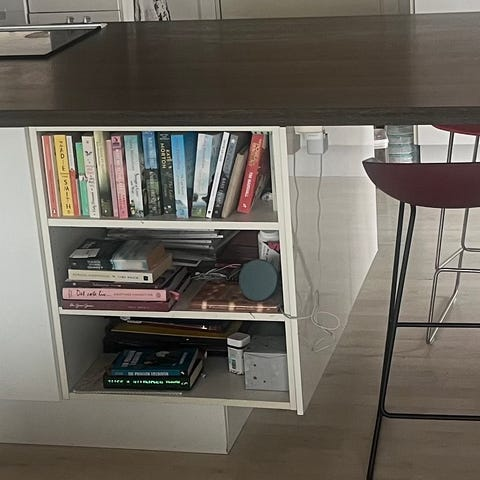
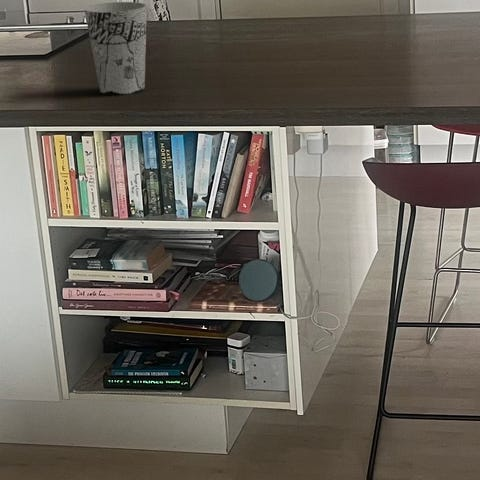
+ cup (119, 49)
